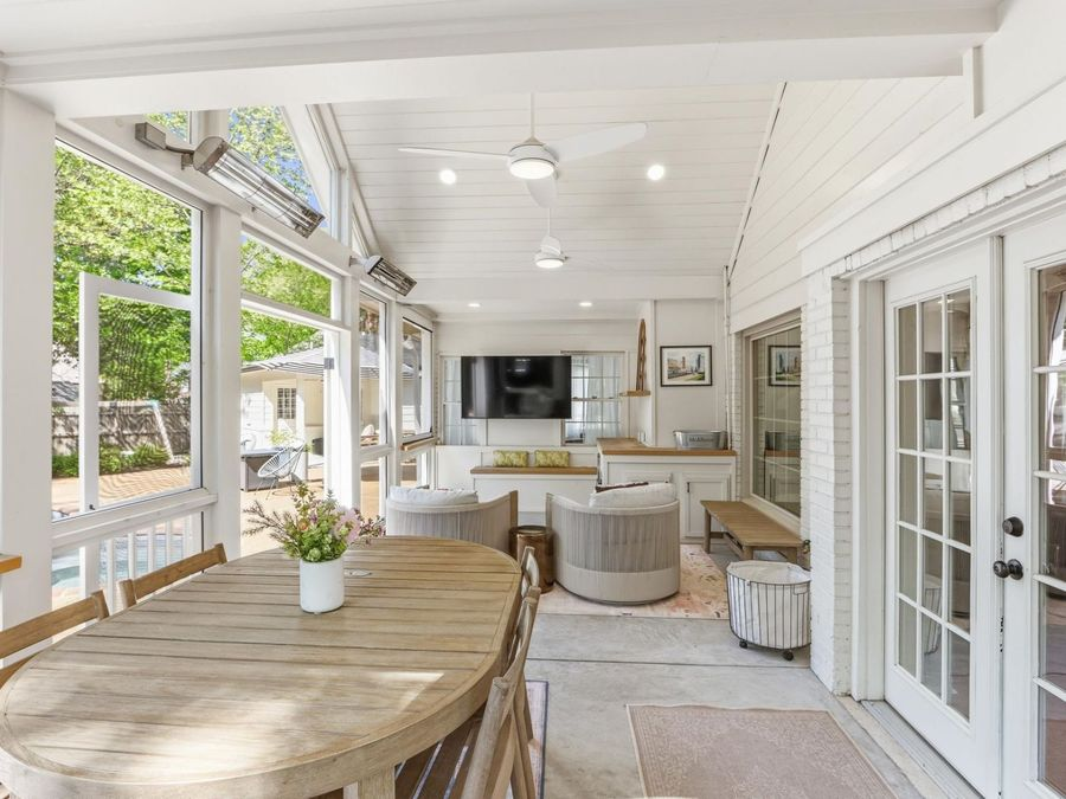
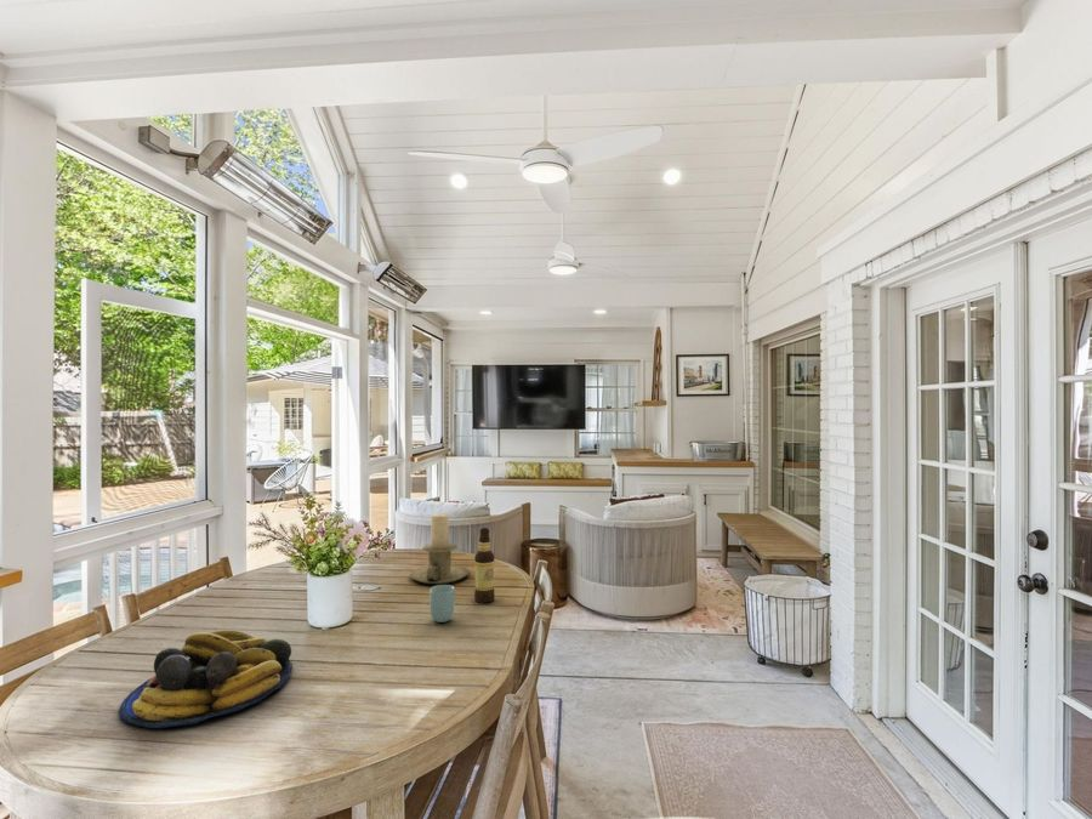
+ fruit bowl (211, 661)
+ candle holder (439, 545)
+ bottle (484, 564)
+ cup (442, 604)
